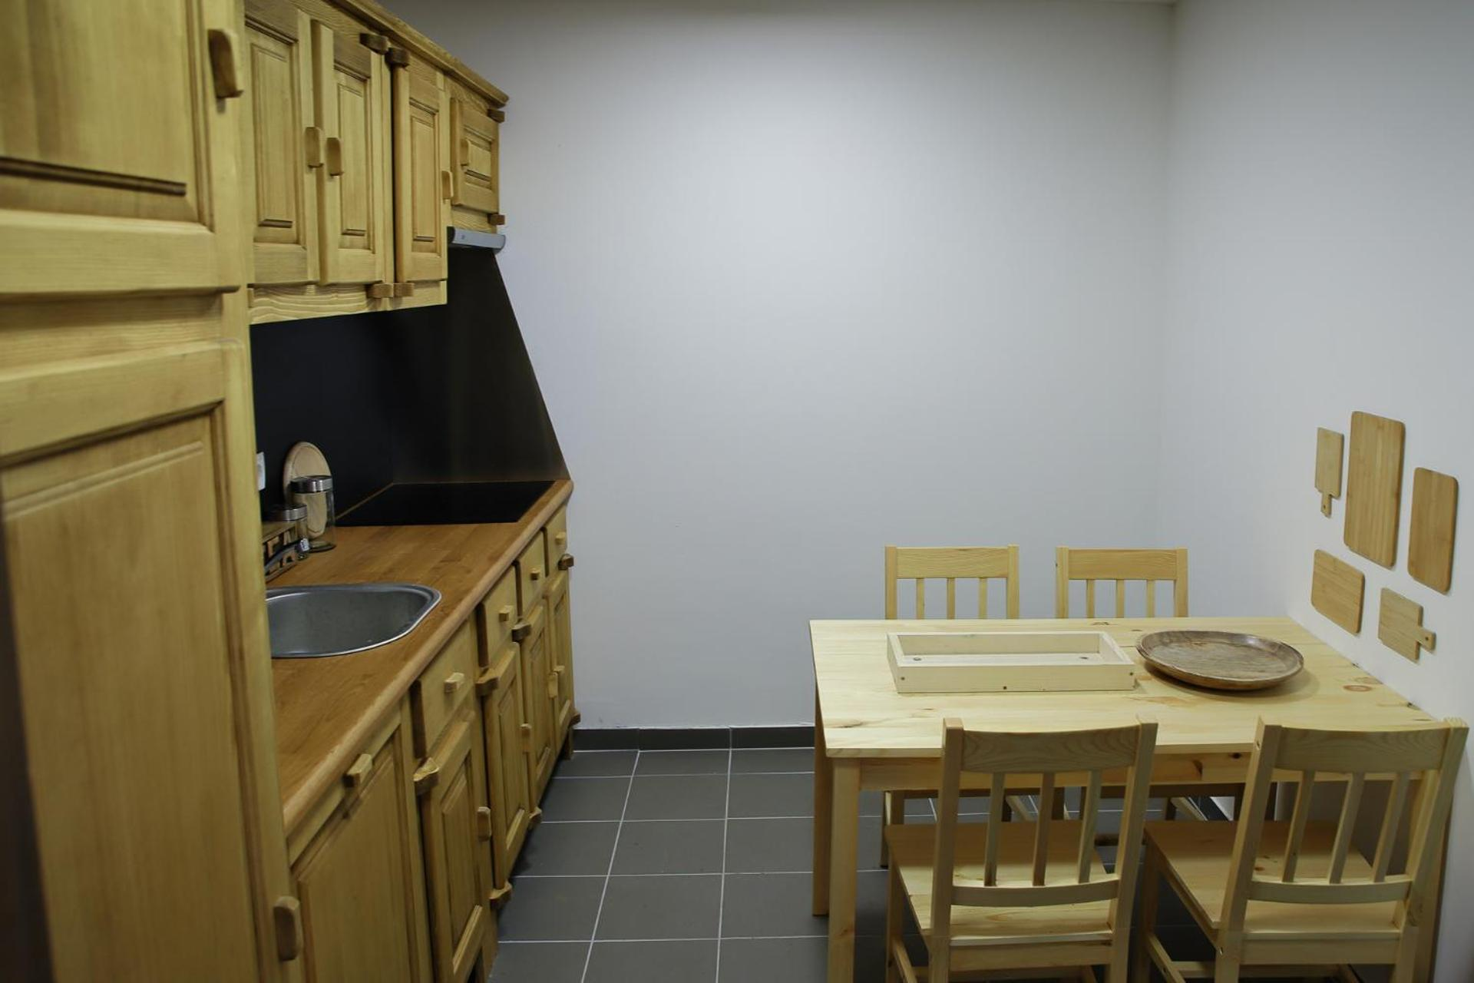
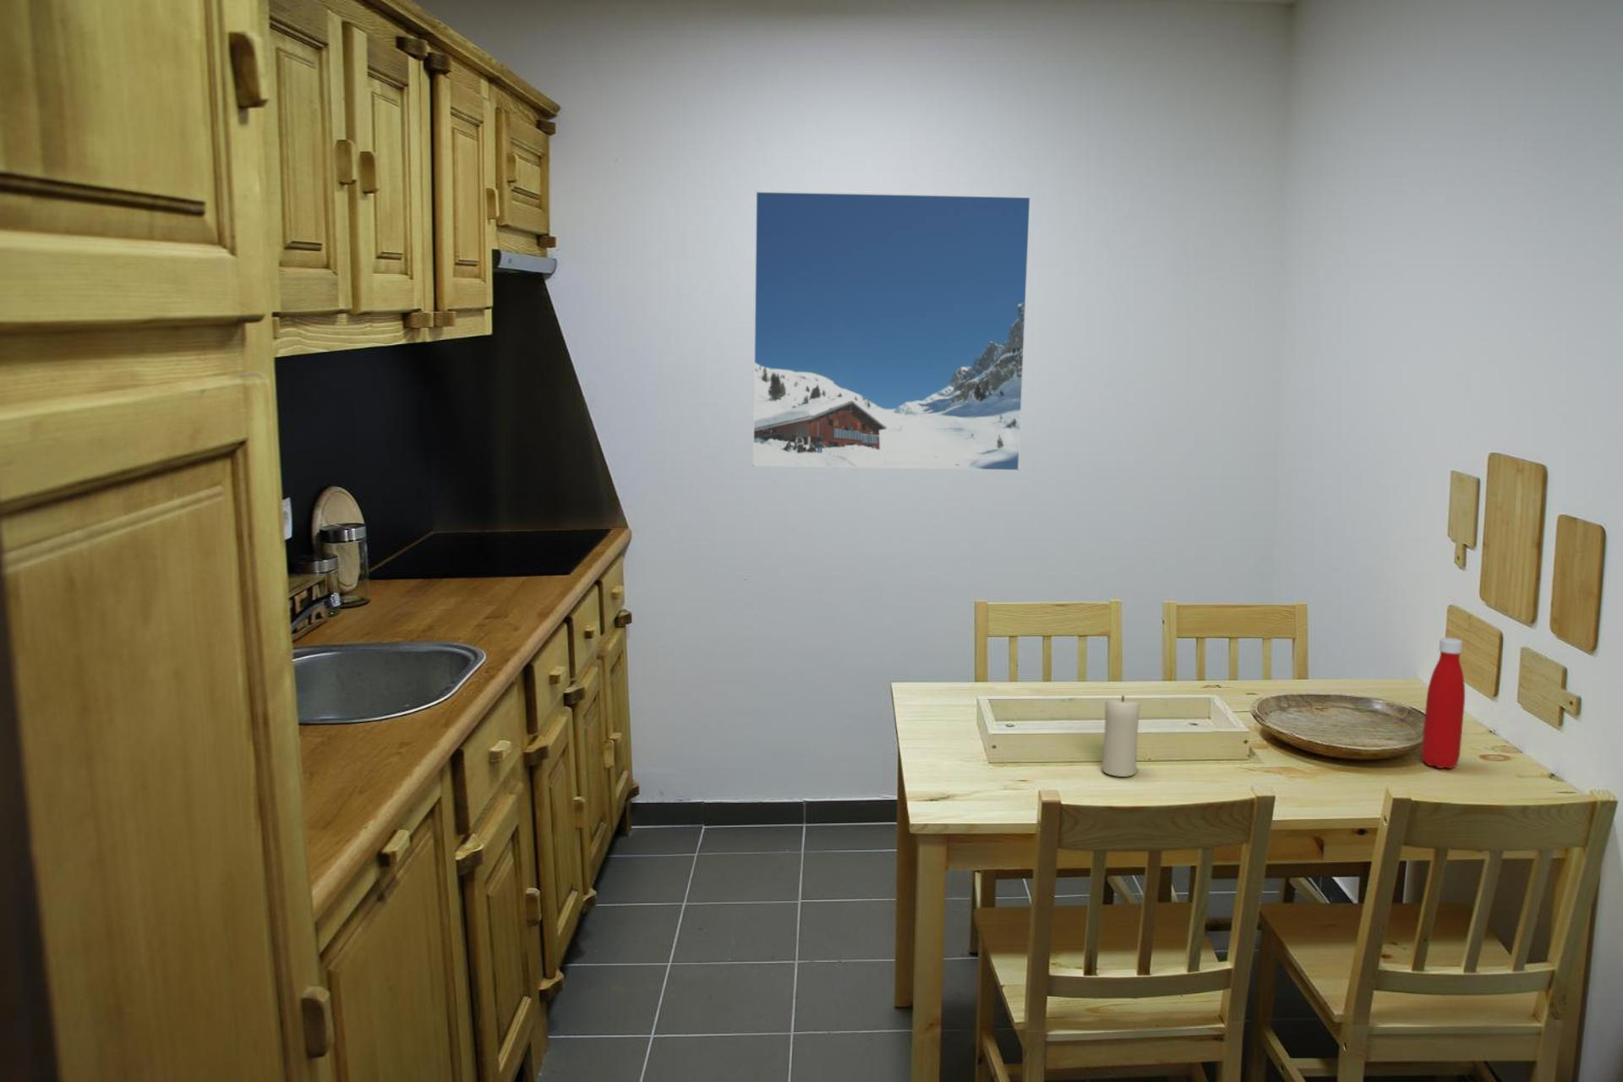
+ bottle (1444, 702)
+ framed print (889, 333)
+ candle (1122, 733)
